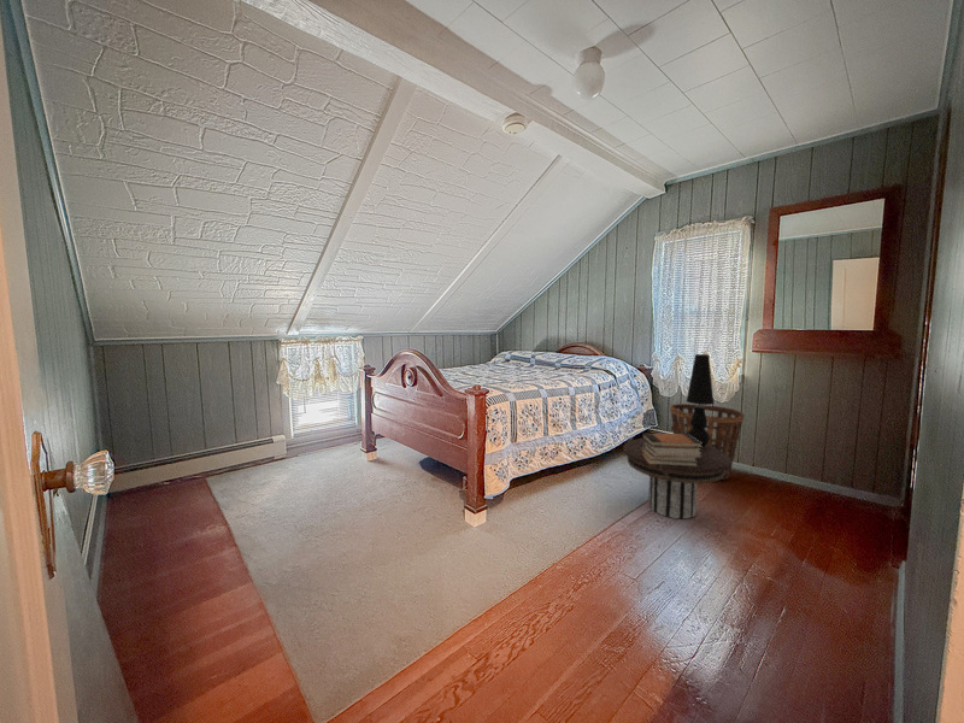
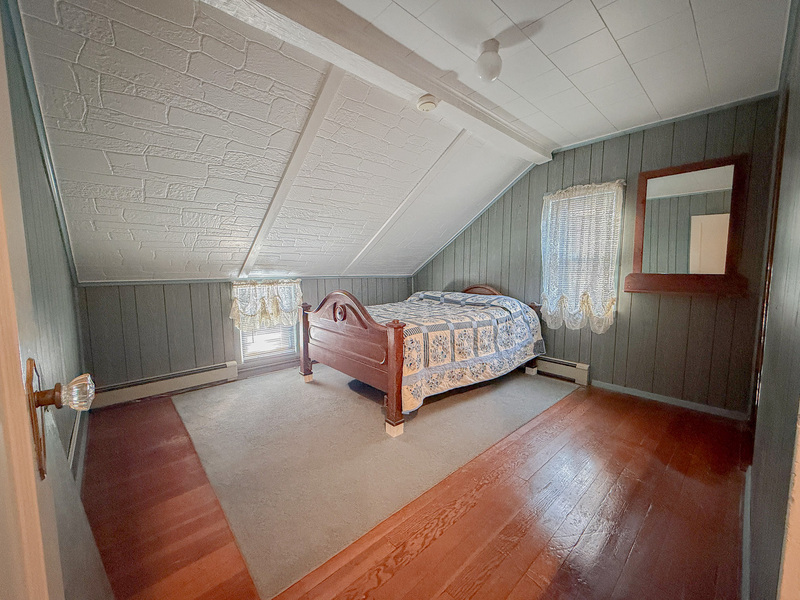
- side table (672, 480)
- book stack (670, 448)
- basket (709, 441)
- table lamp (699, 400)
